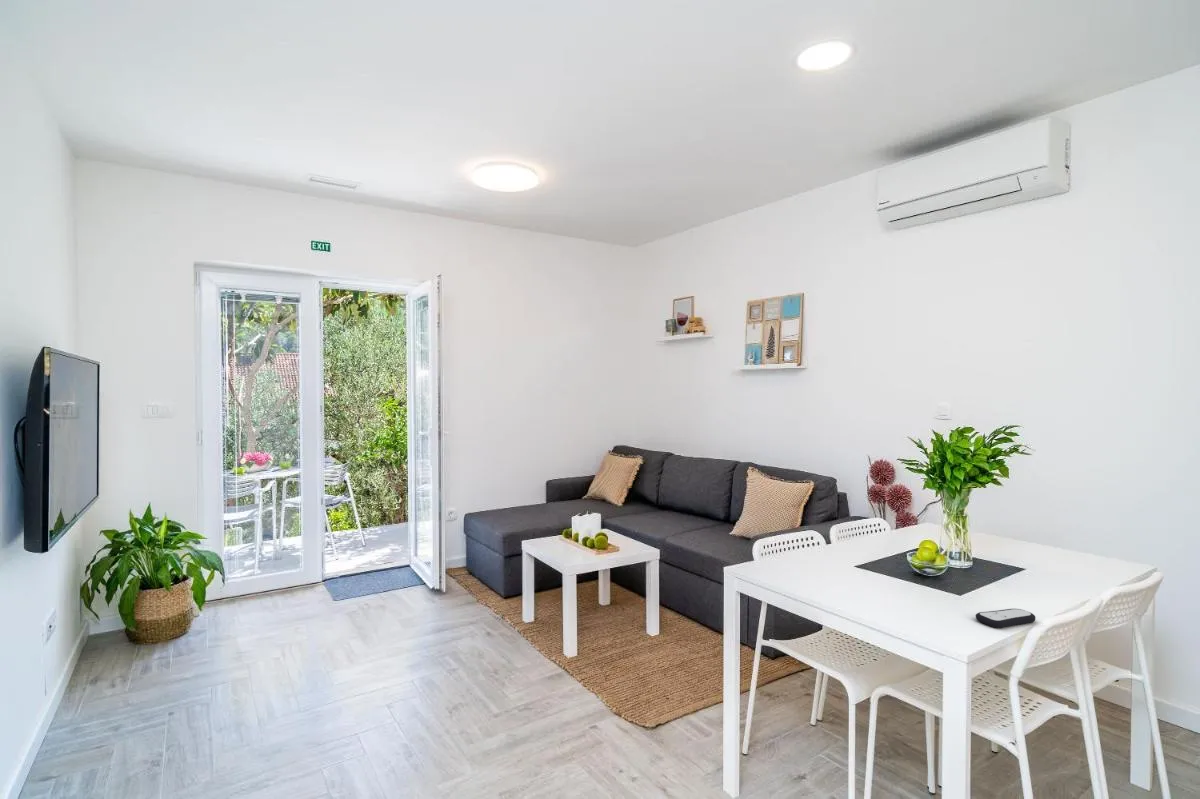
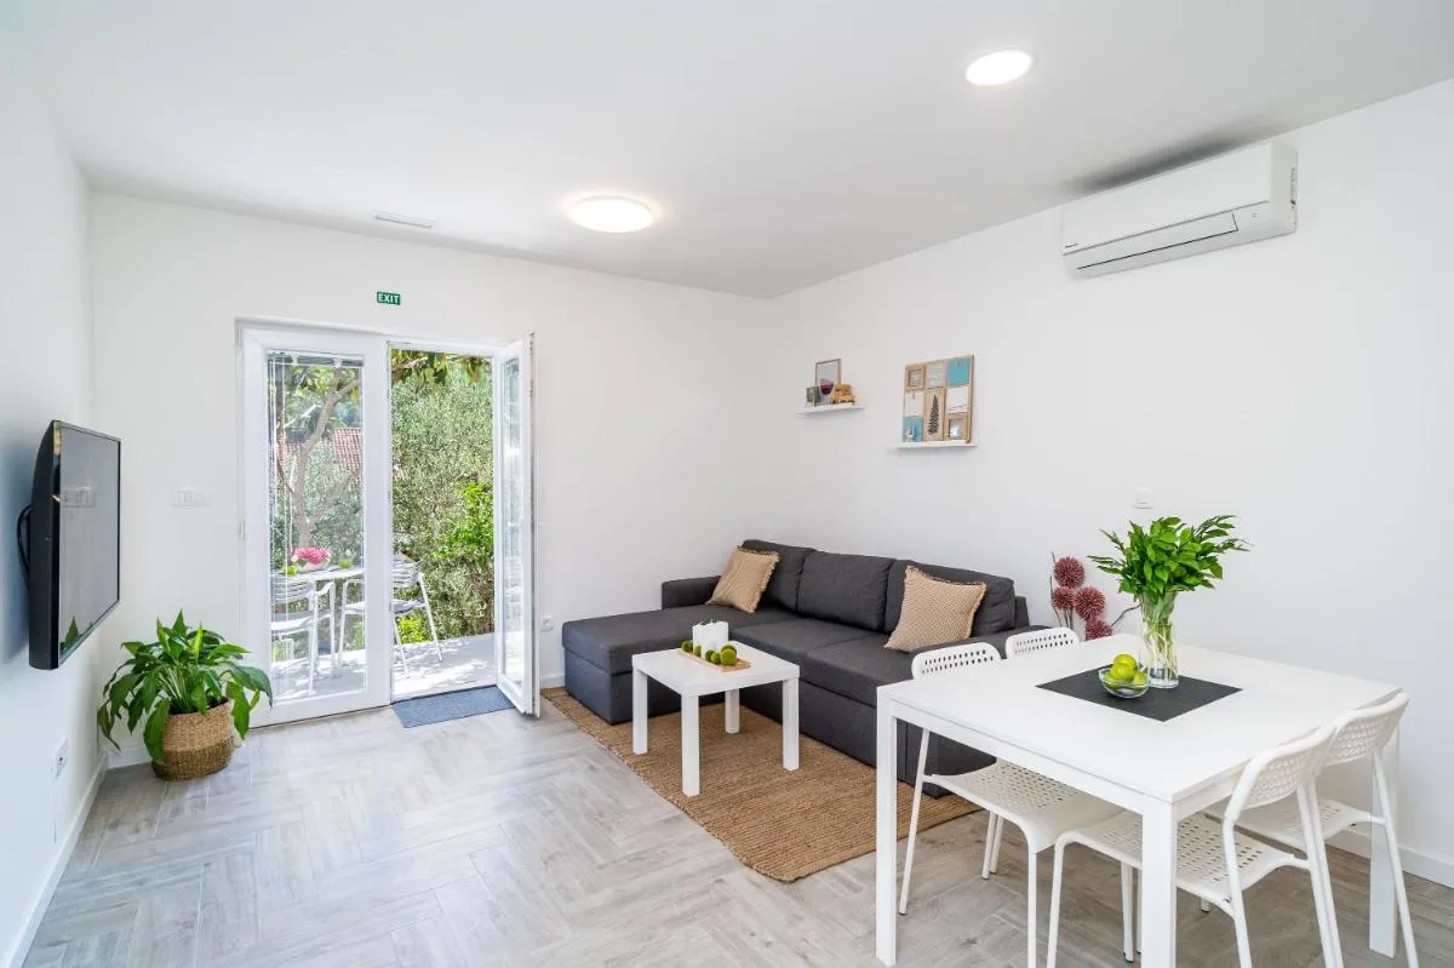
- remote control (1006, 617)
